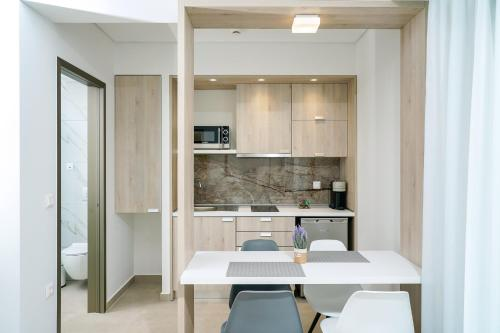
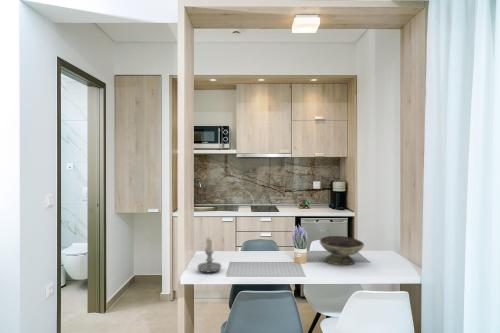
+ candle (209, 253)
+ decorative bowl (341, 250)
